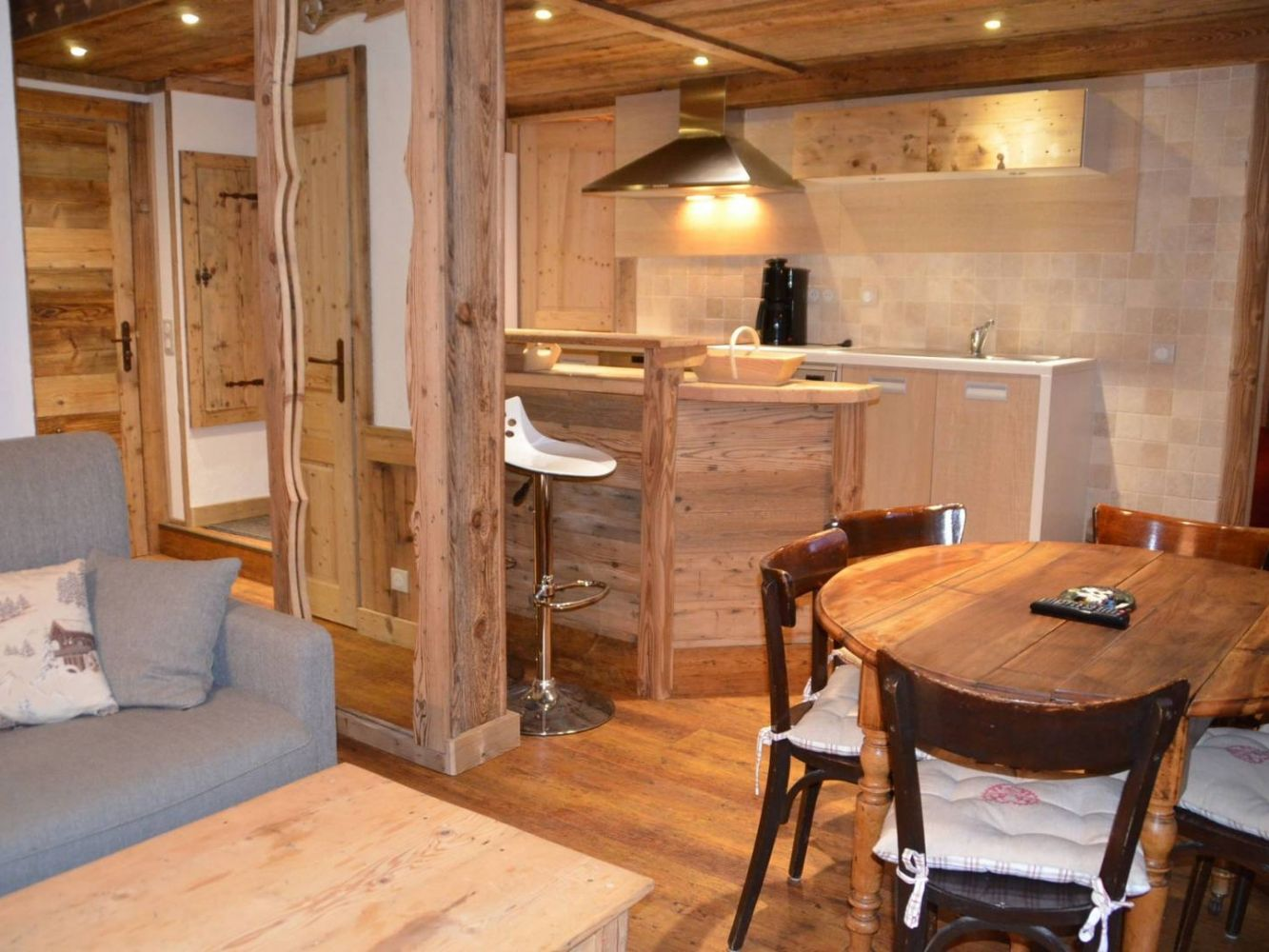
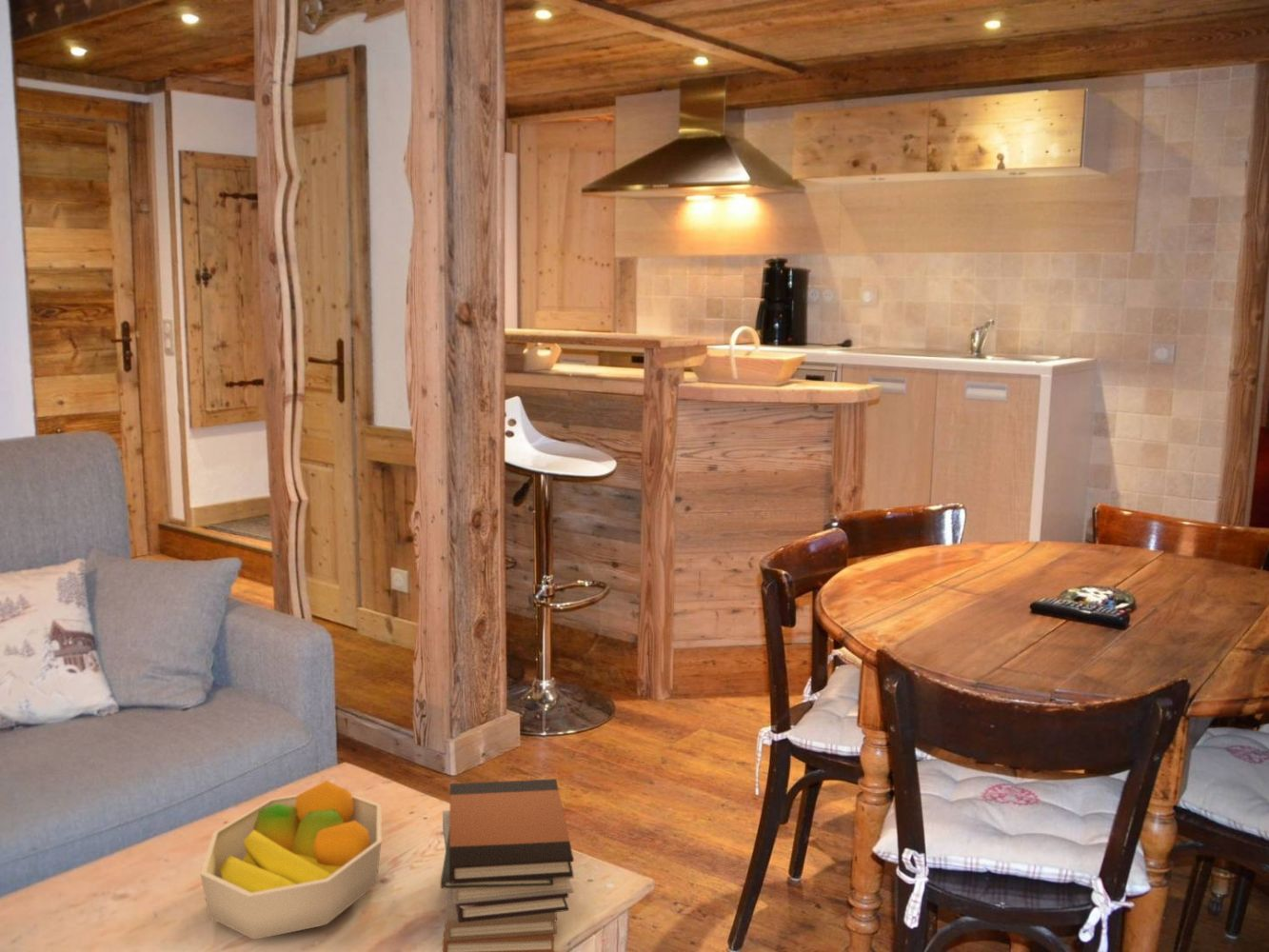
+ book stack (504, 862)
+ fruit bowl (297, 852)
